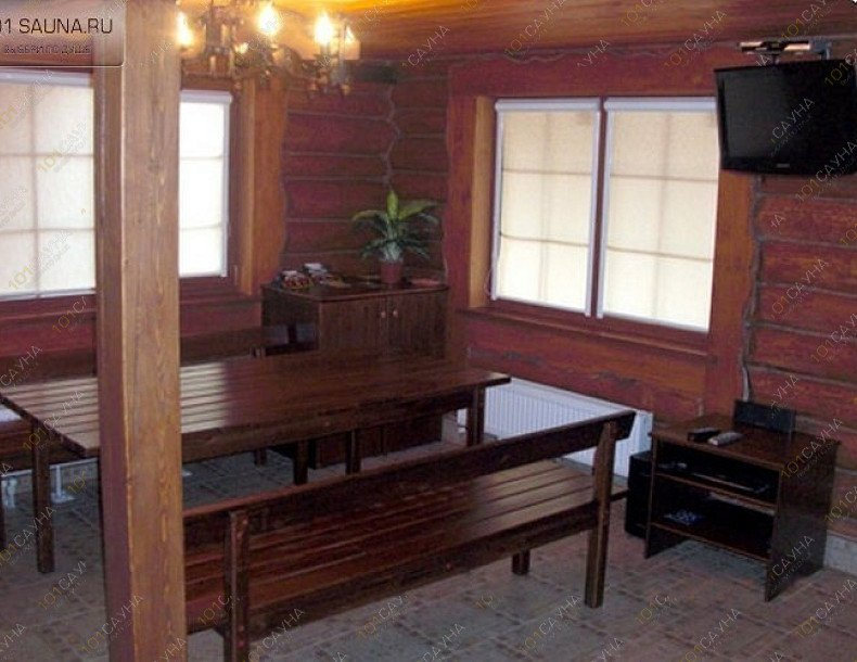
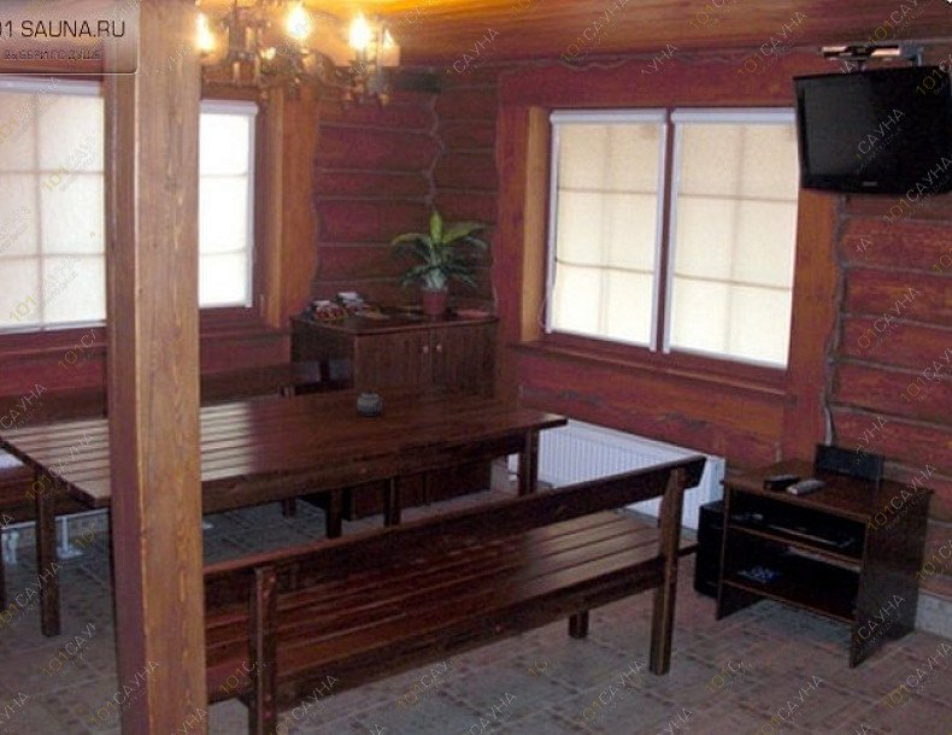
+ teapot (369, 401)
